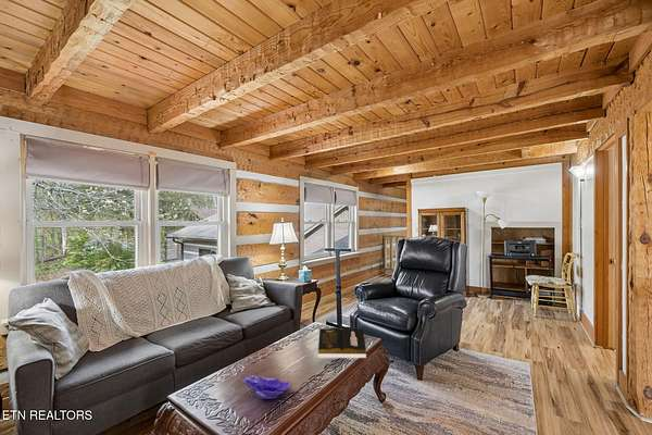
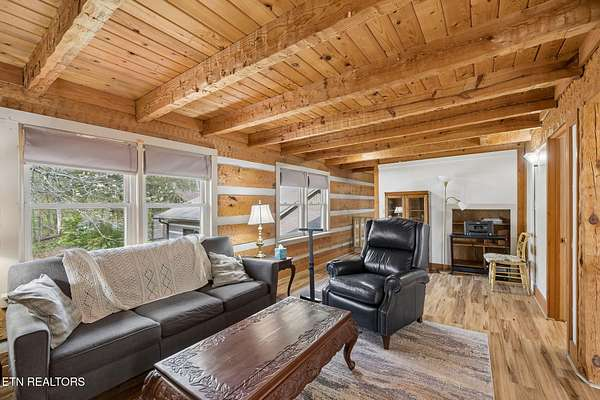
- decorative bowl (269, 383)
- book (341, 341)
